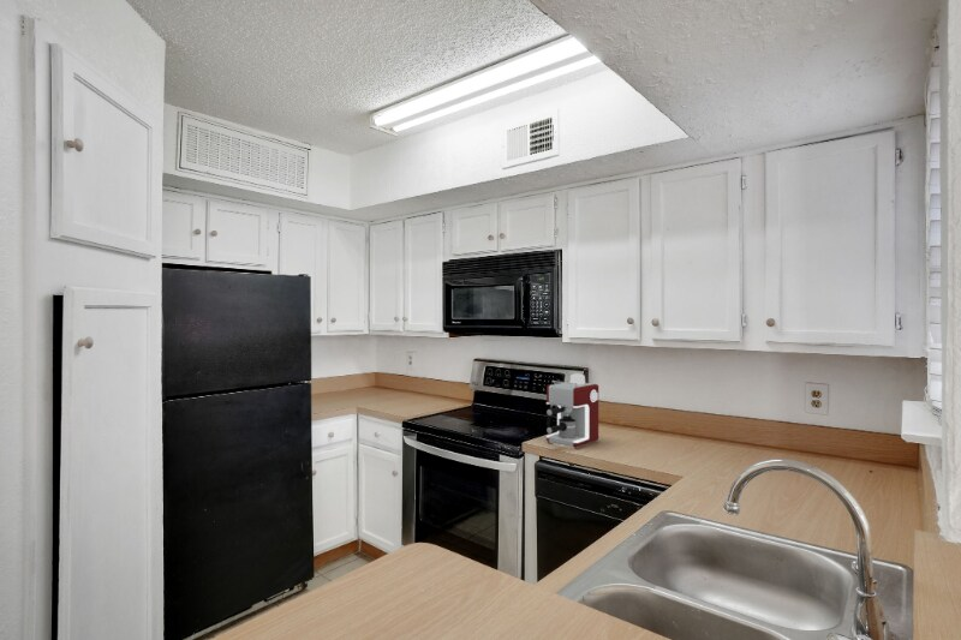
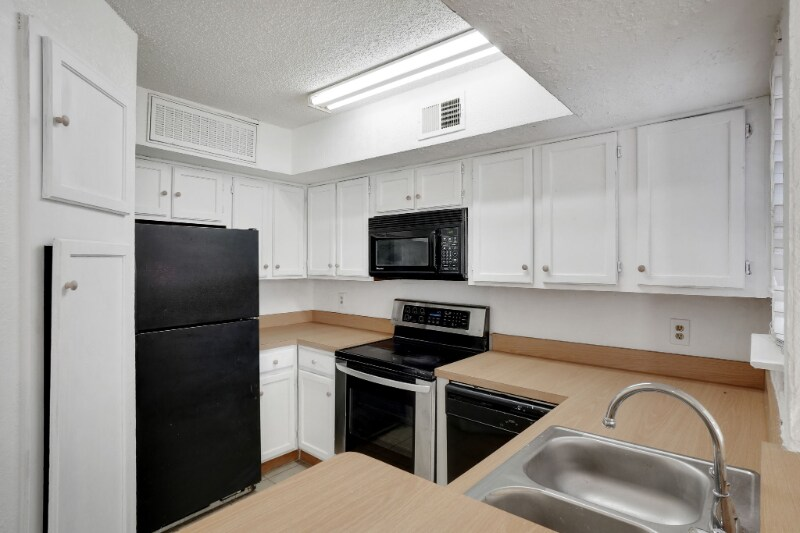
- coffee maker (567, 409)
